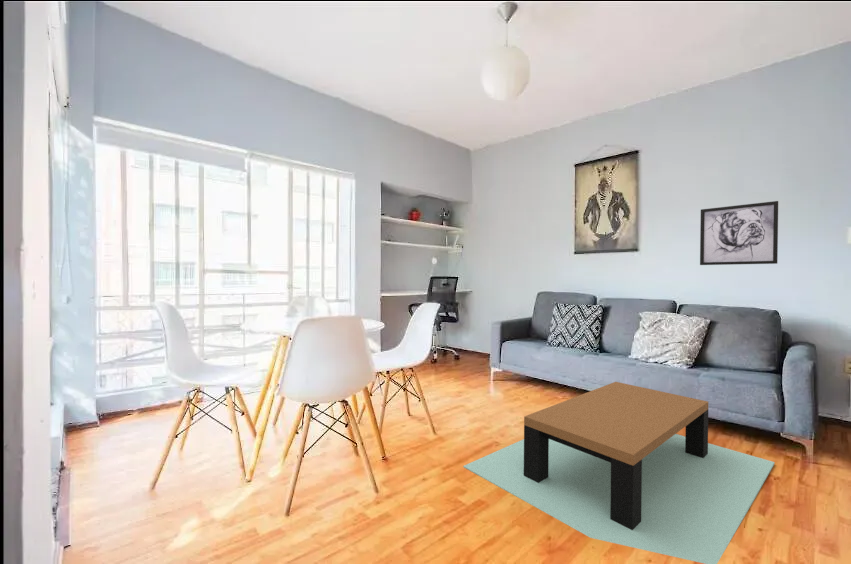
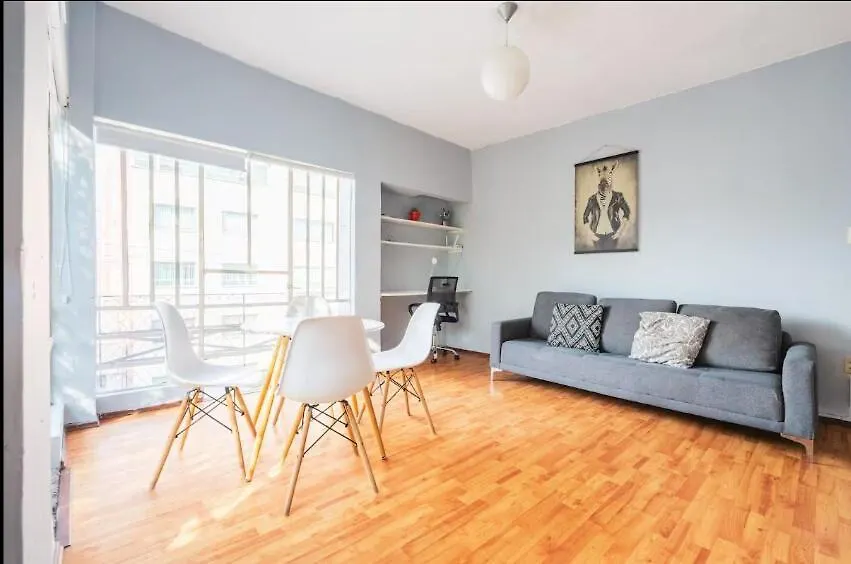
- coffee table (621, 437)
- wall art (736, 235)
